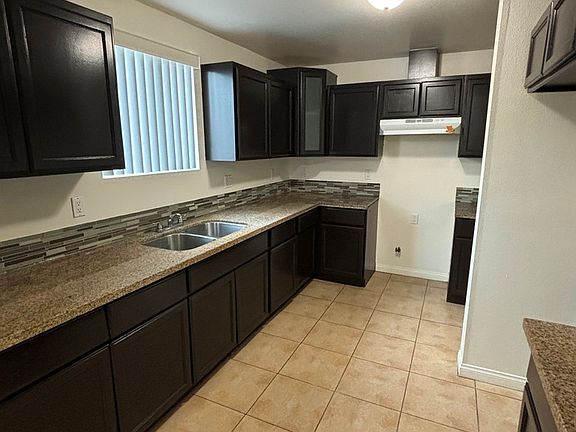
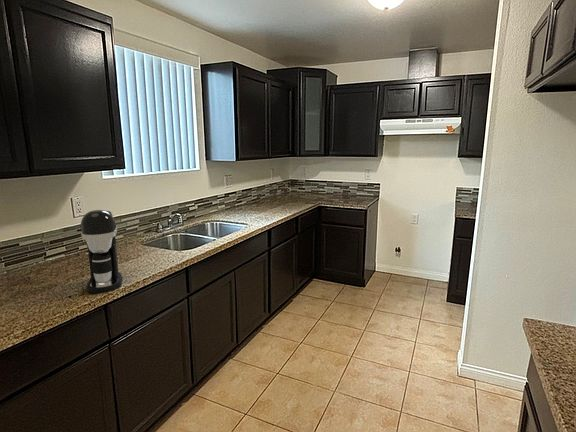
+ coffee maker (101, 247)
